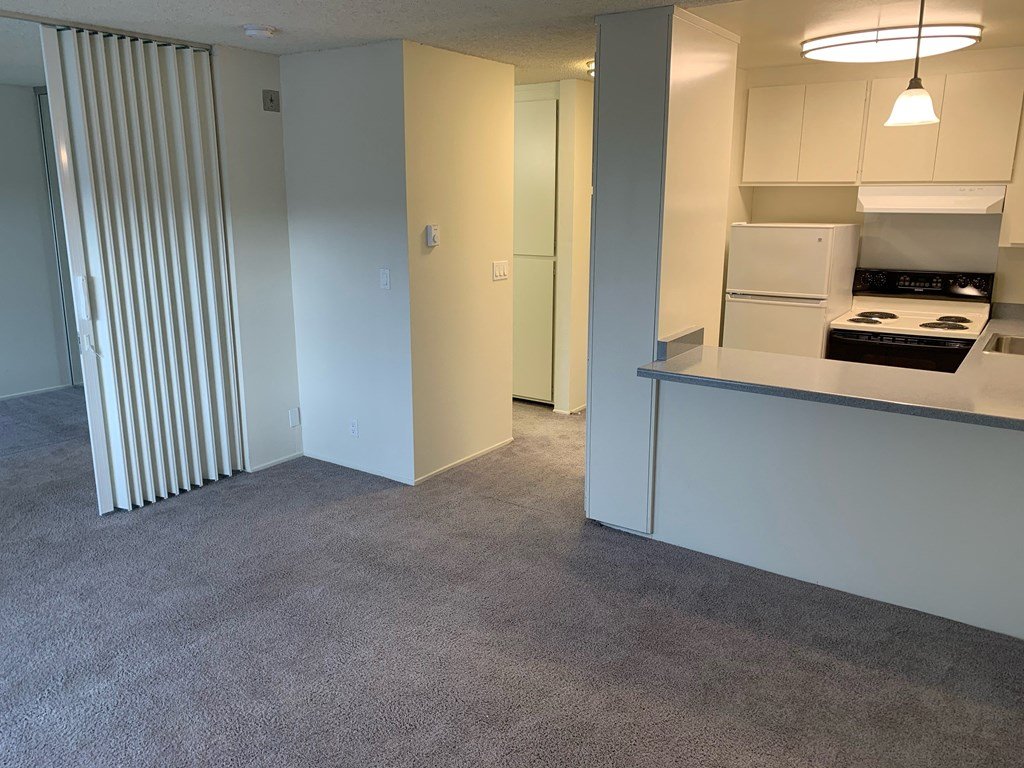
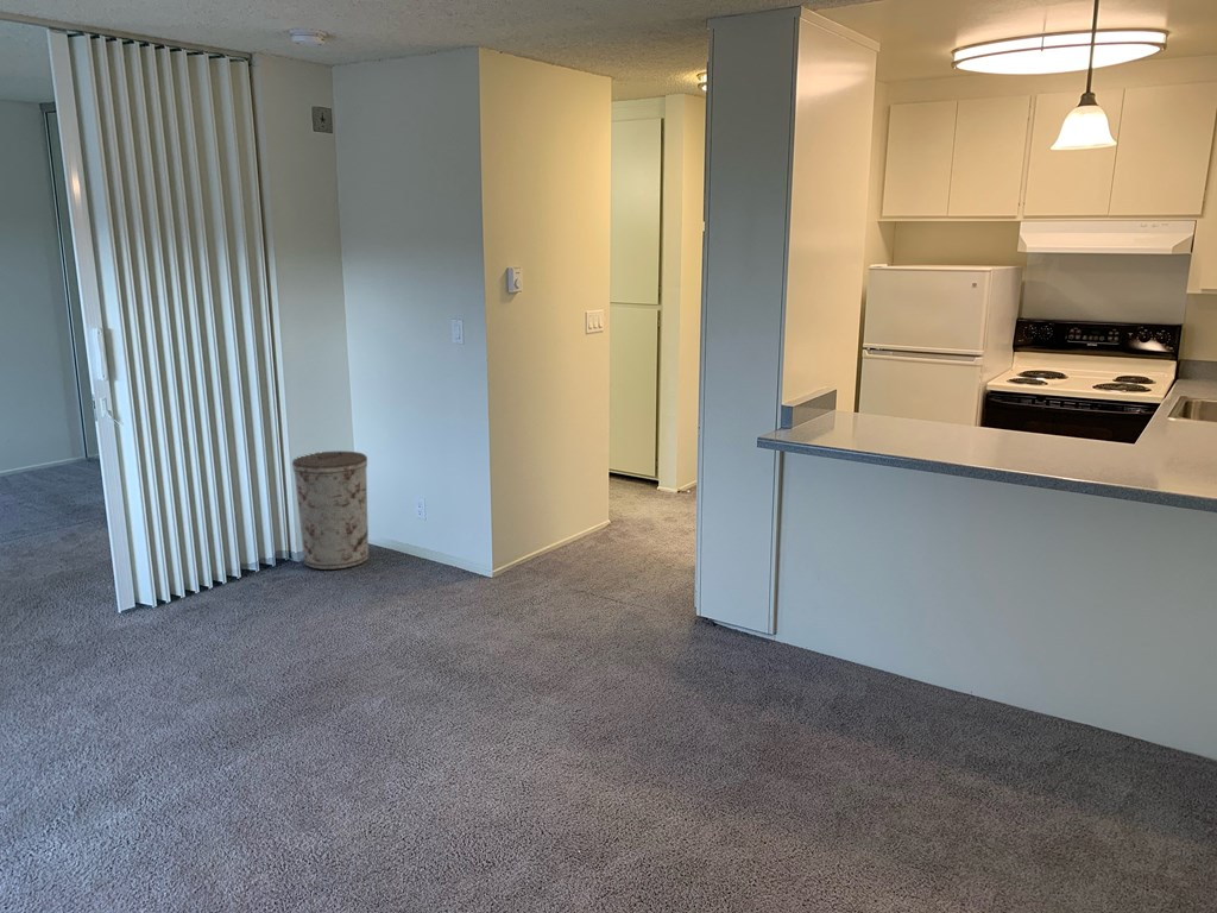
+ trash can (333, 506)
